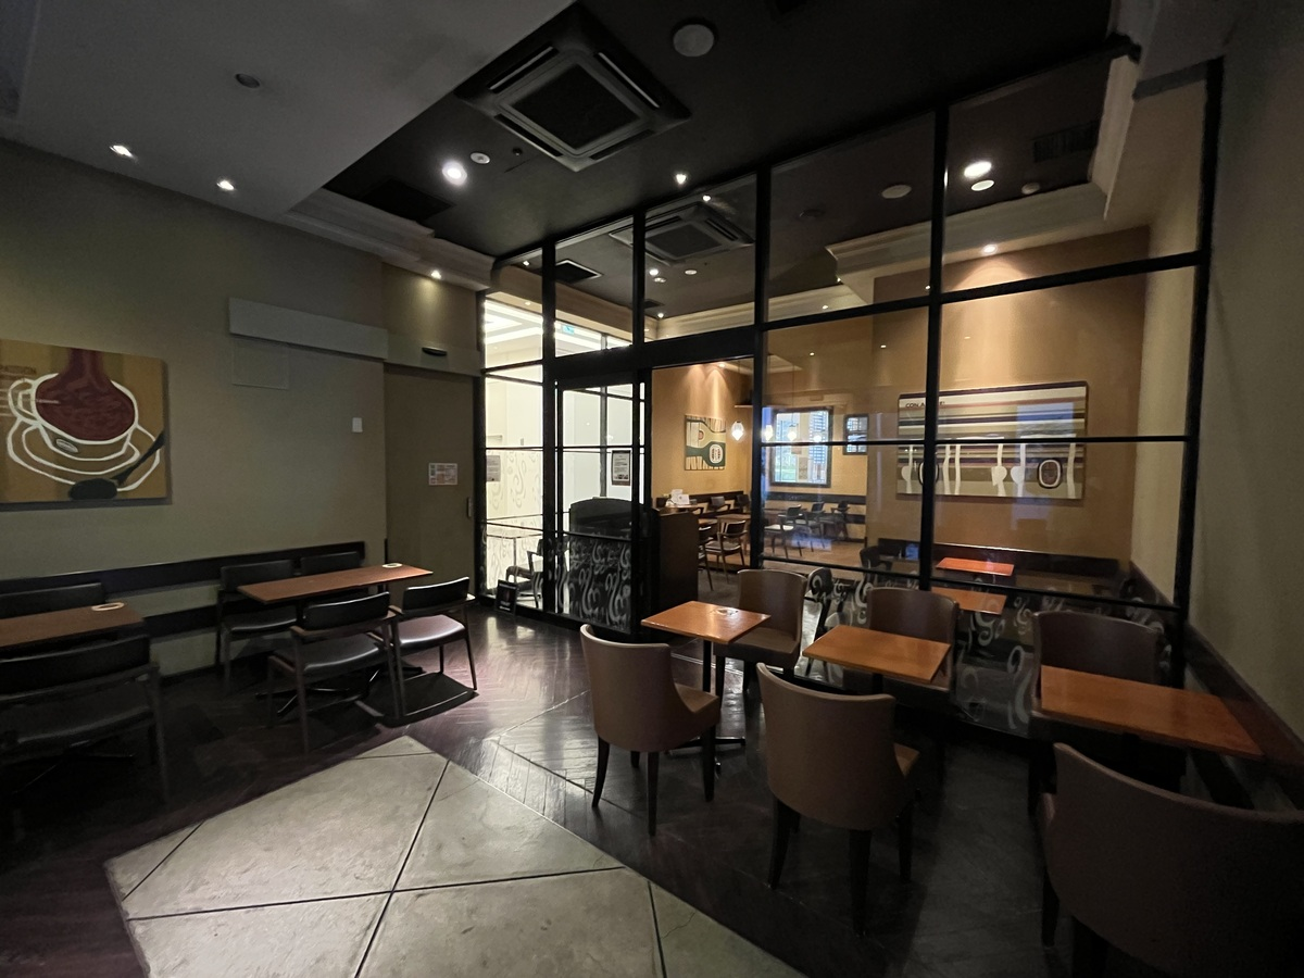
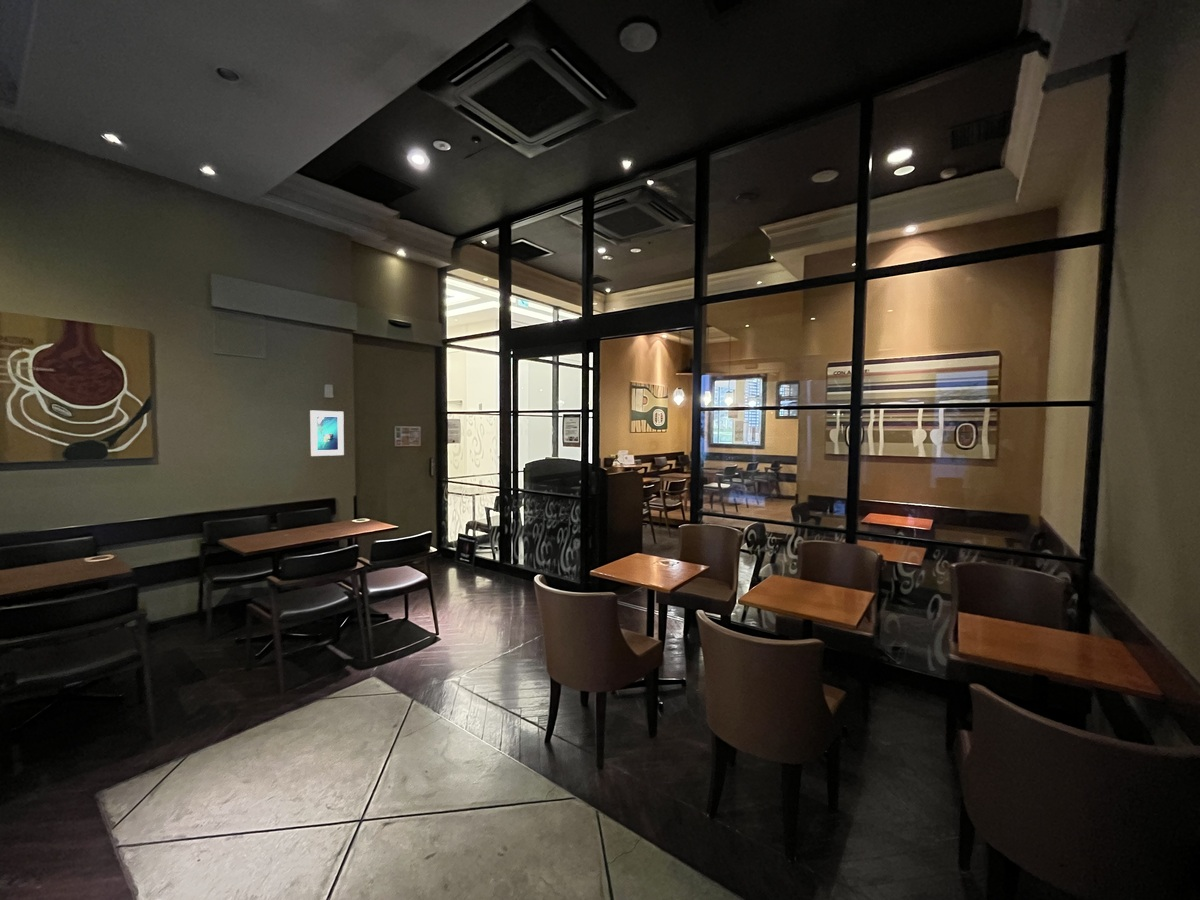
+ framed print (327, 433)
